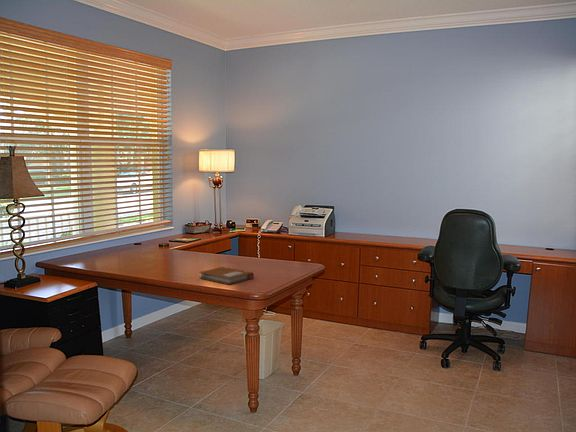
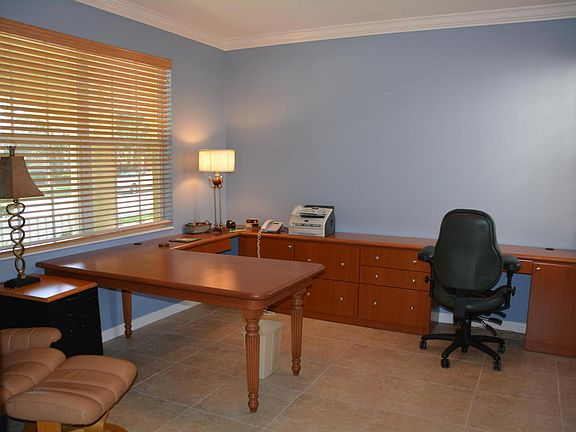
- notebook (227, 275)
